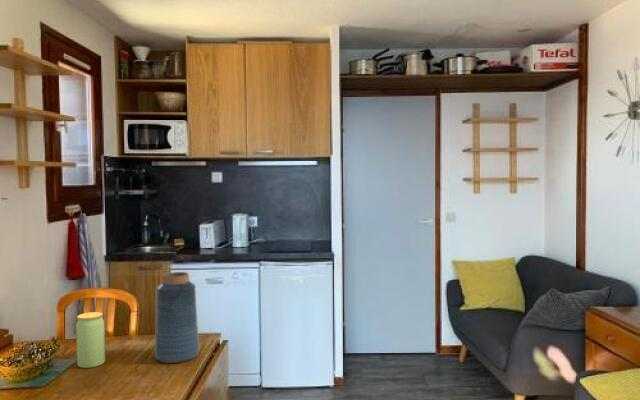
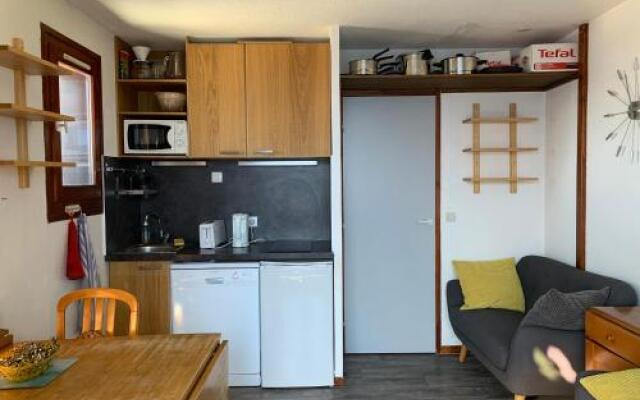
- vase (176, 315)
- jar (90, 339)
